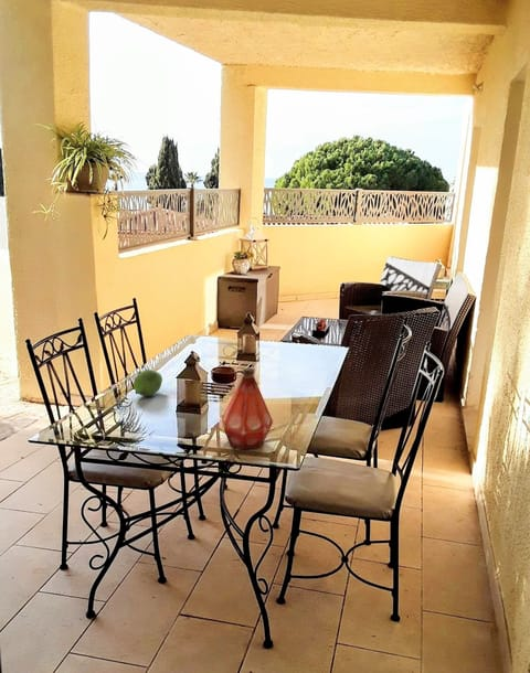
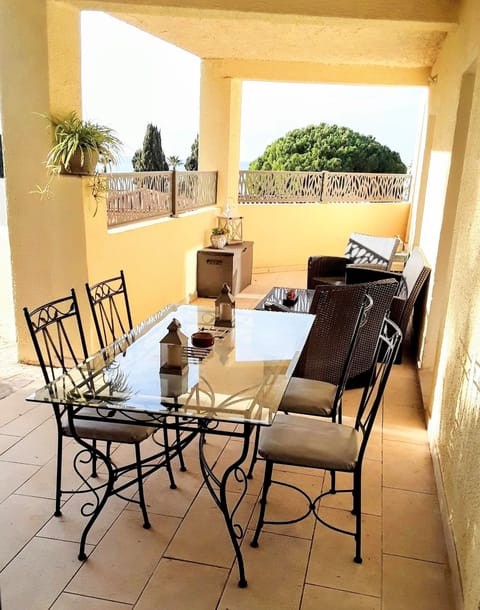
- fruit (149, 382)
- bottle (246, 406)
